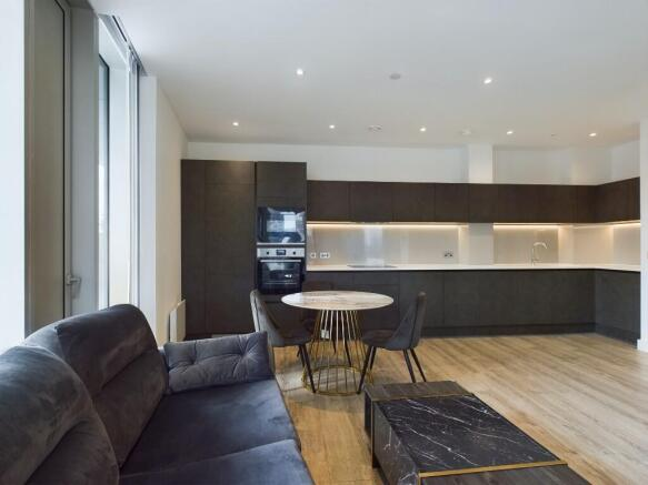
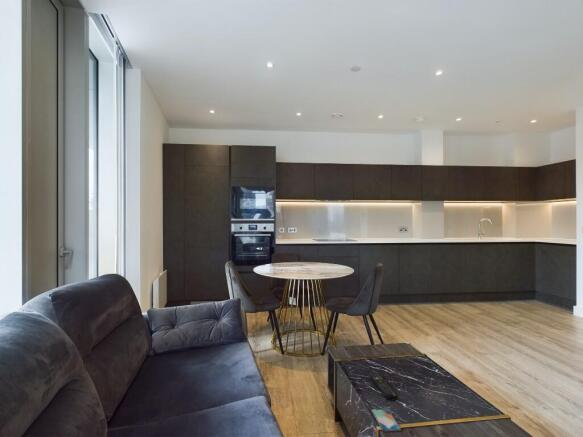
+ smartphone (385, 419)
+ remote control (382, 385)
